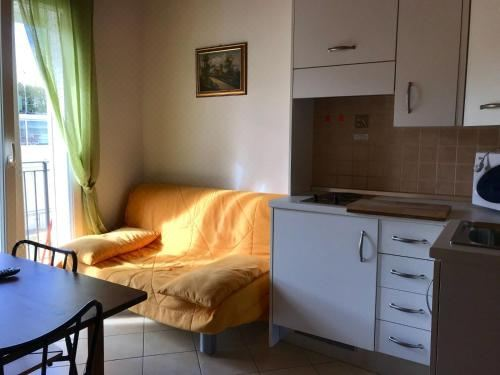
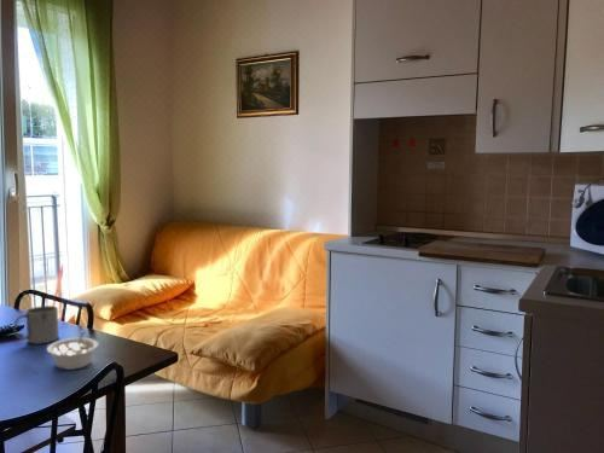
+ legume (72, 352)
+ mug (35, 325)
